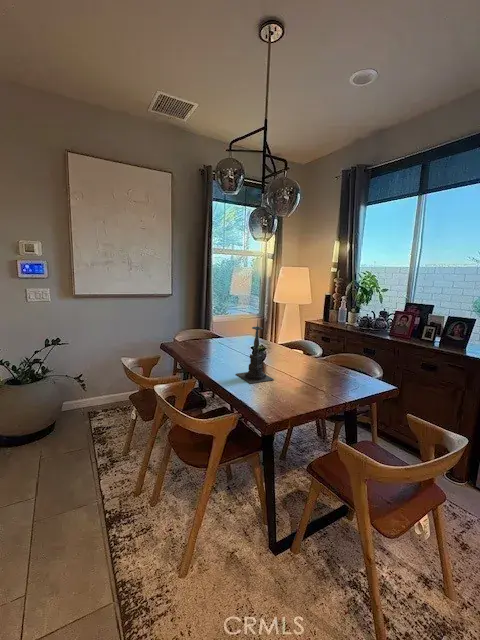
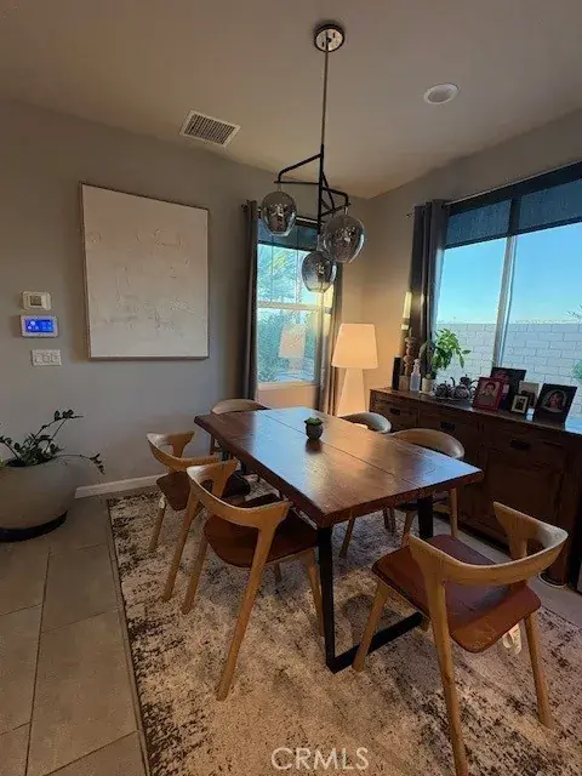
- candle holder (255, 348)
